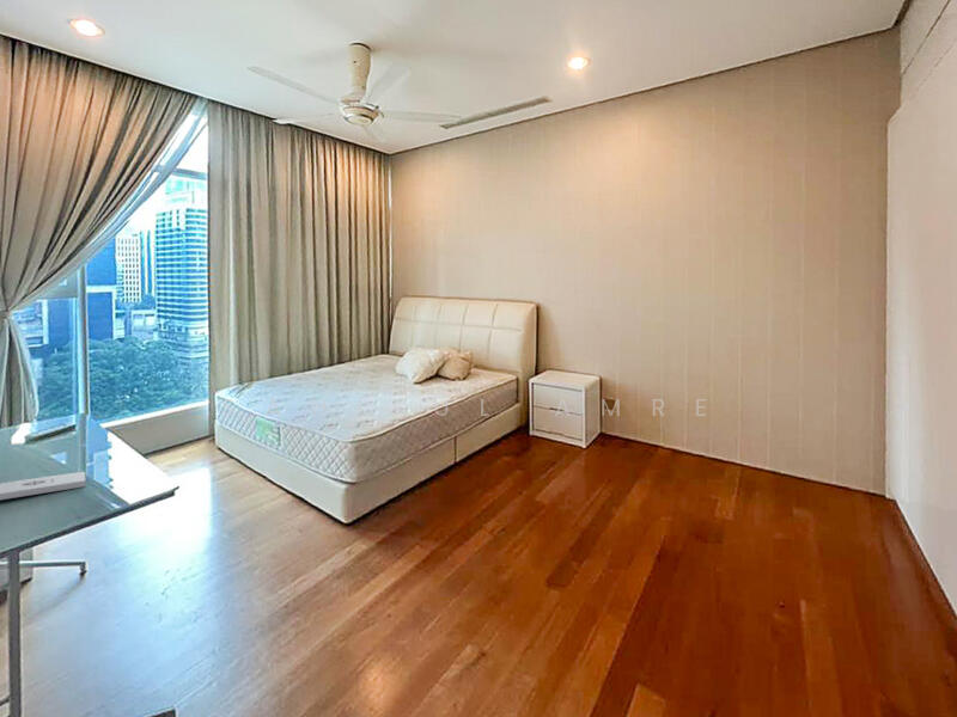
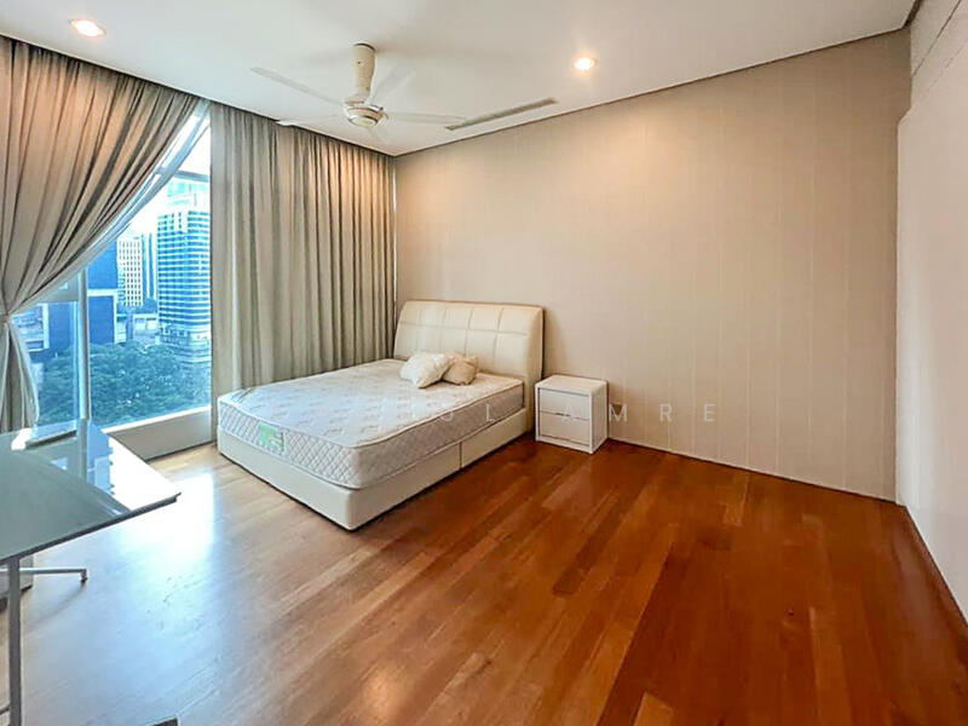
- notepad (37, 485)
